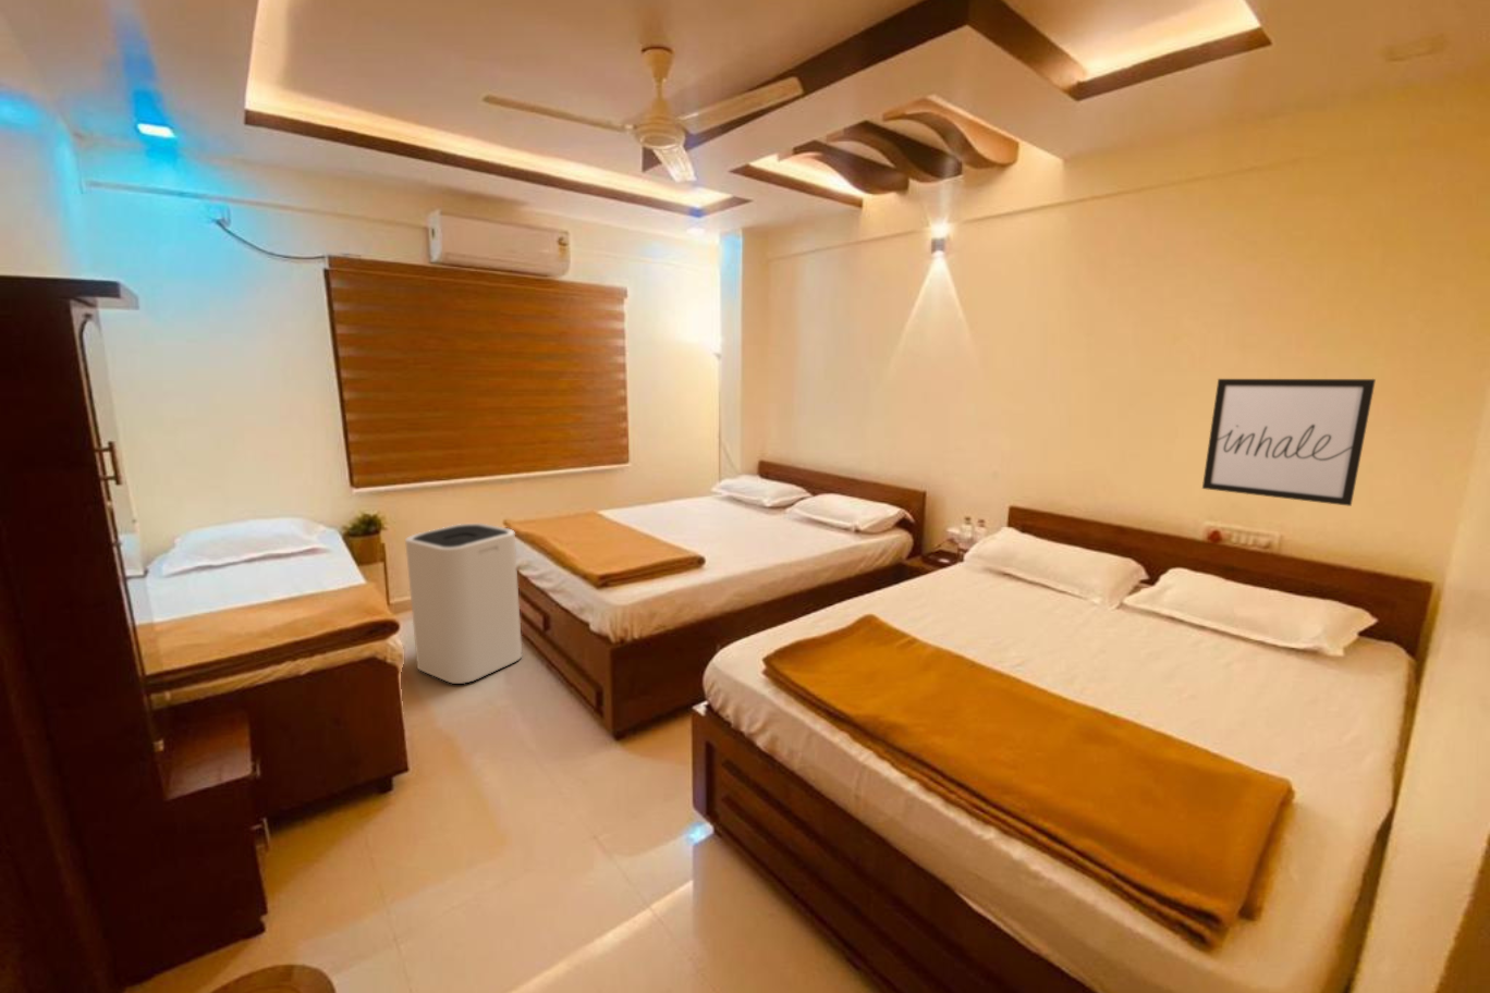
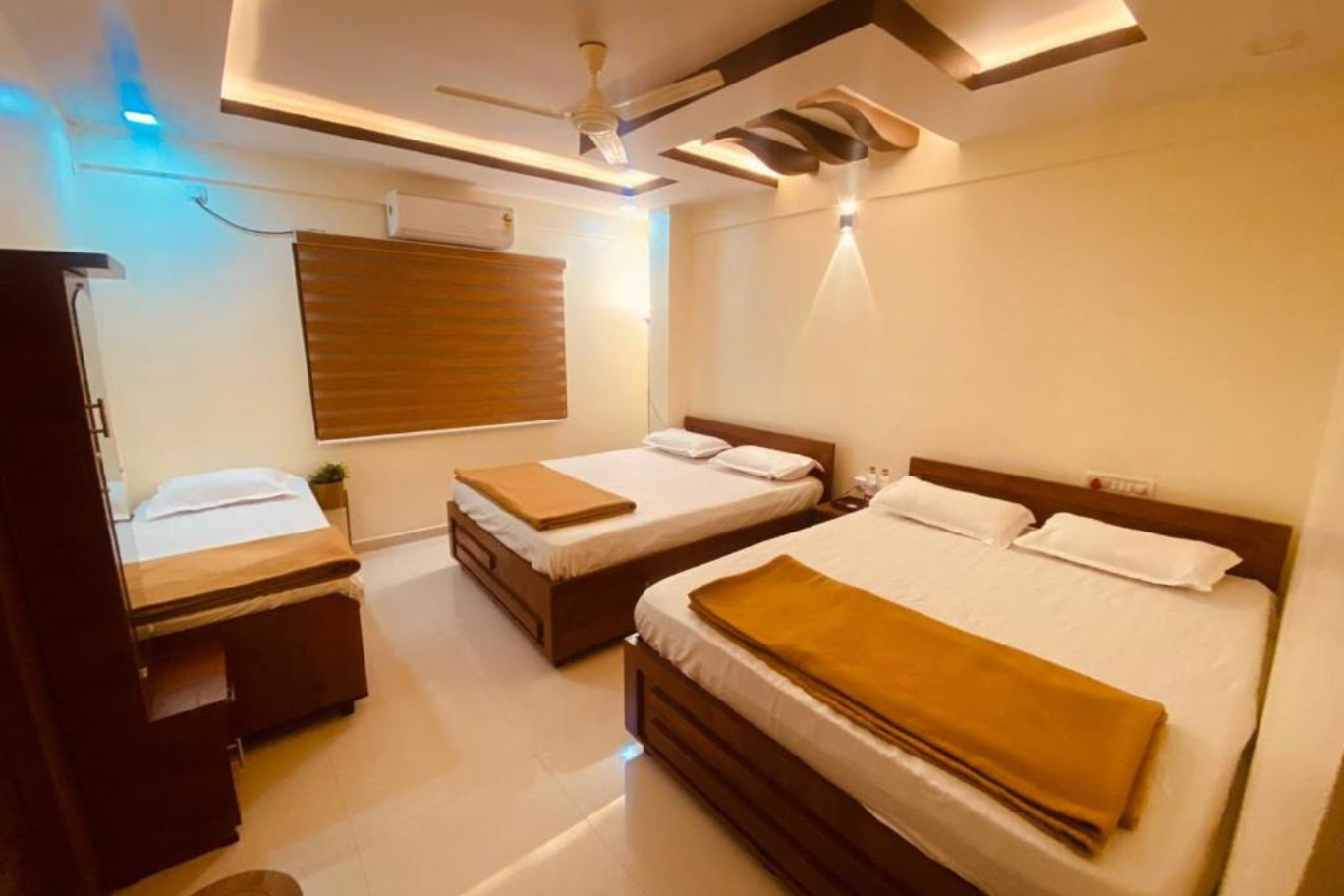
- wall art (1280, 439)
- trash can (466, 597)
